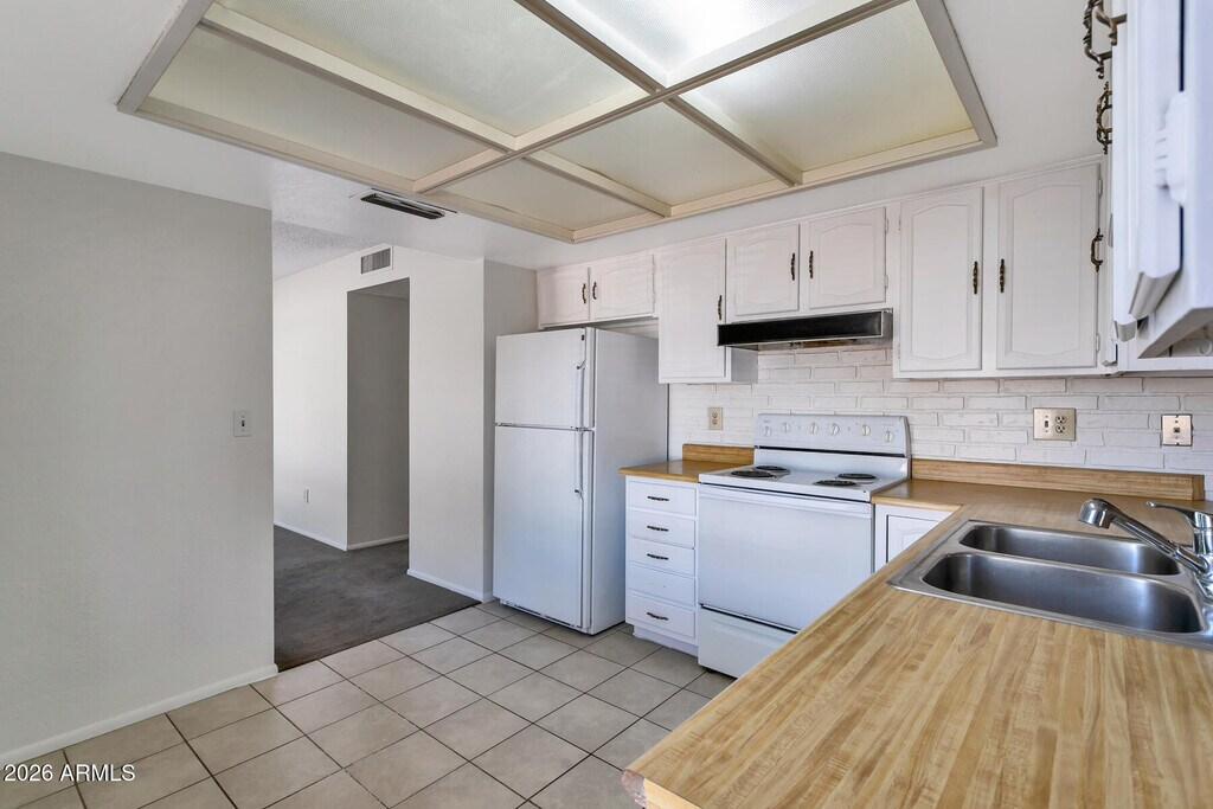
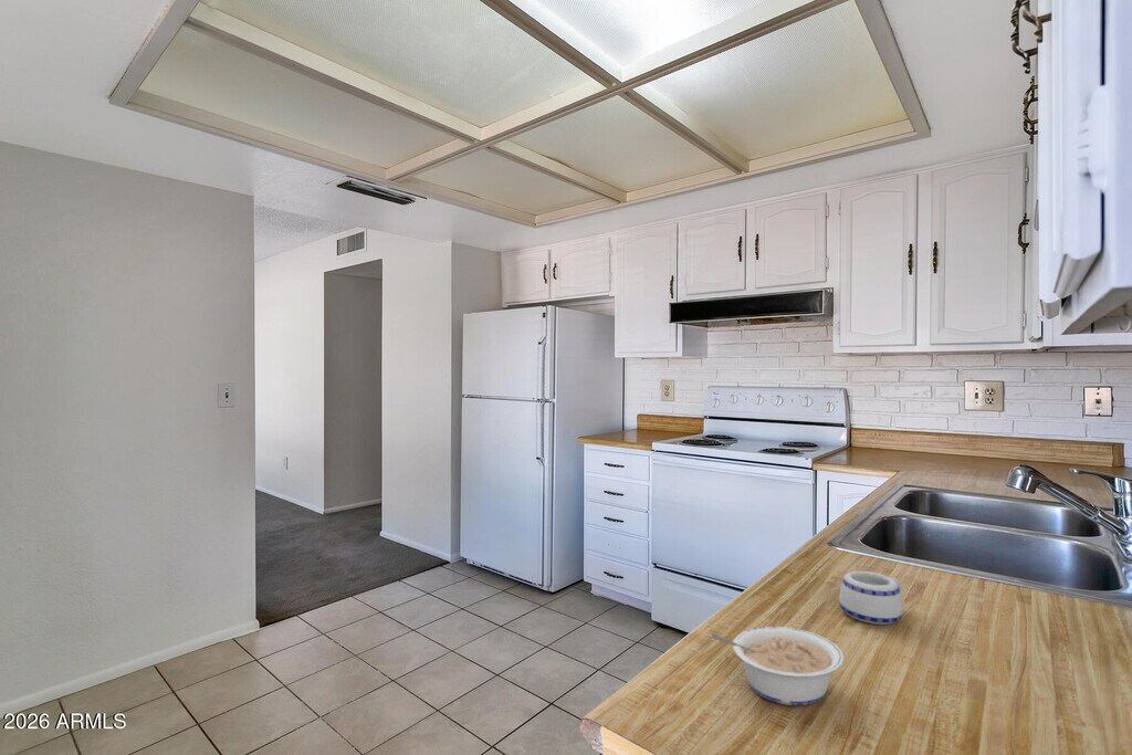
+ mug (876, 595)
+ legume (783, 664)
